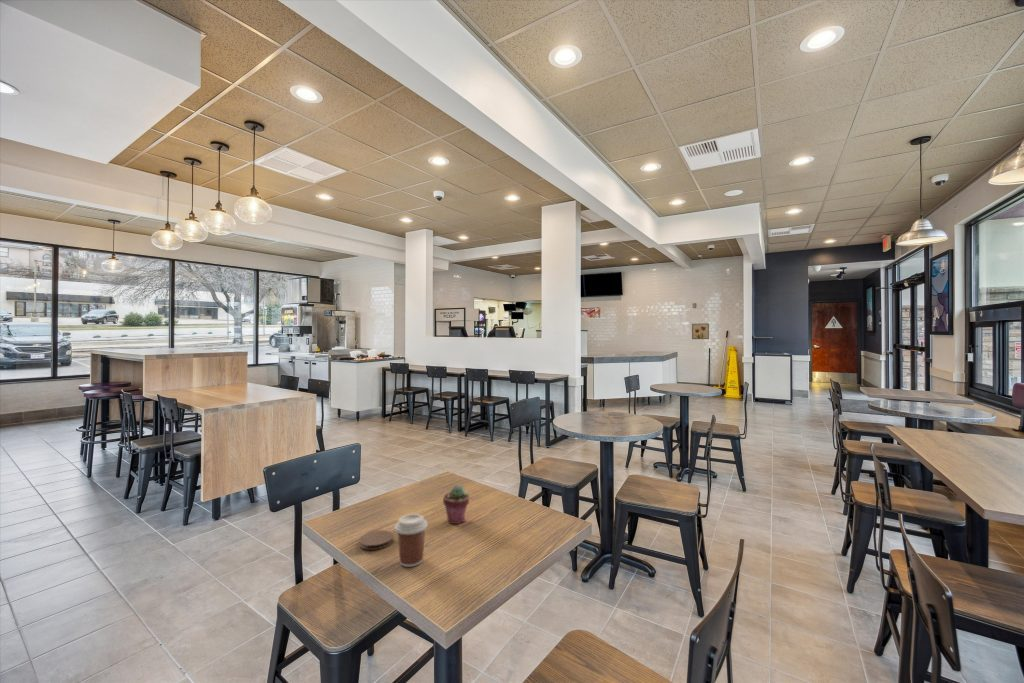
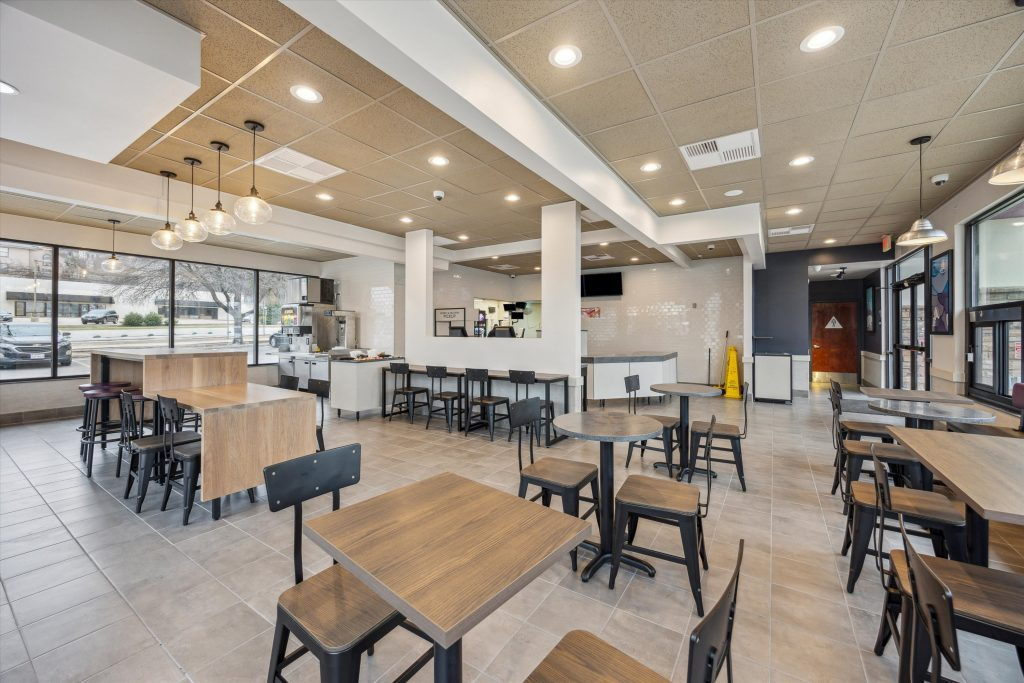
- coffee cup (411, 539)
- potted succulent (456, 503)
- coaster (376, 539)
- wall art (700, 331)
